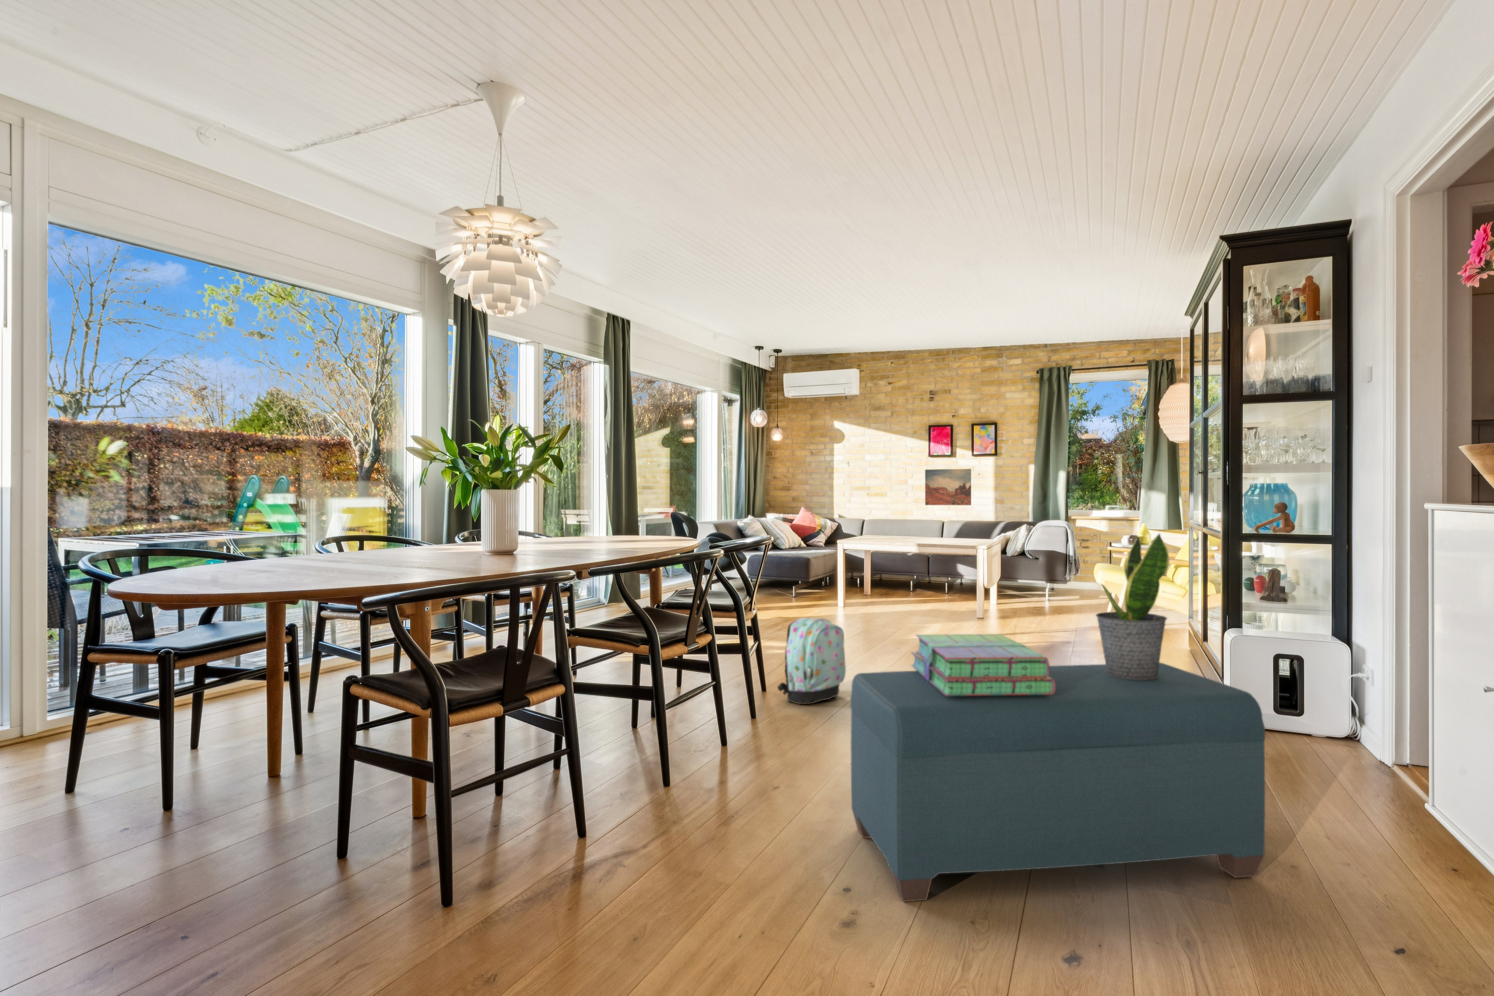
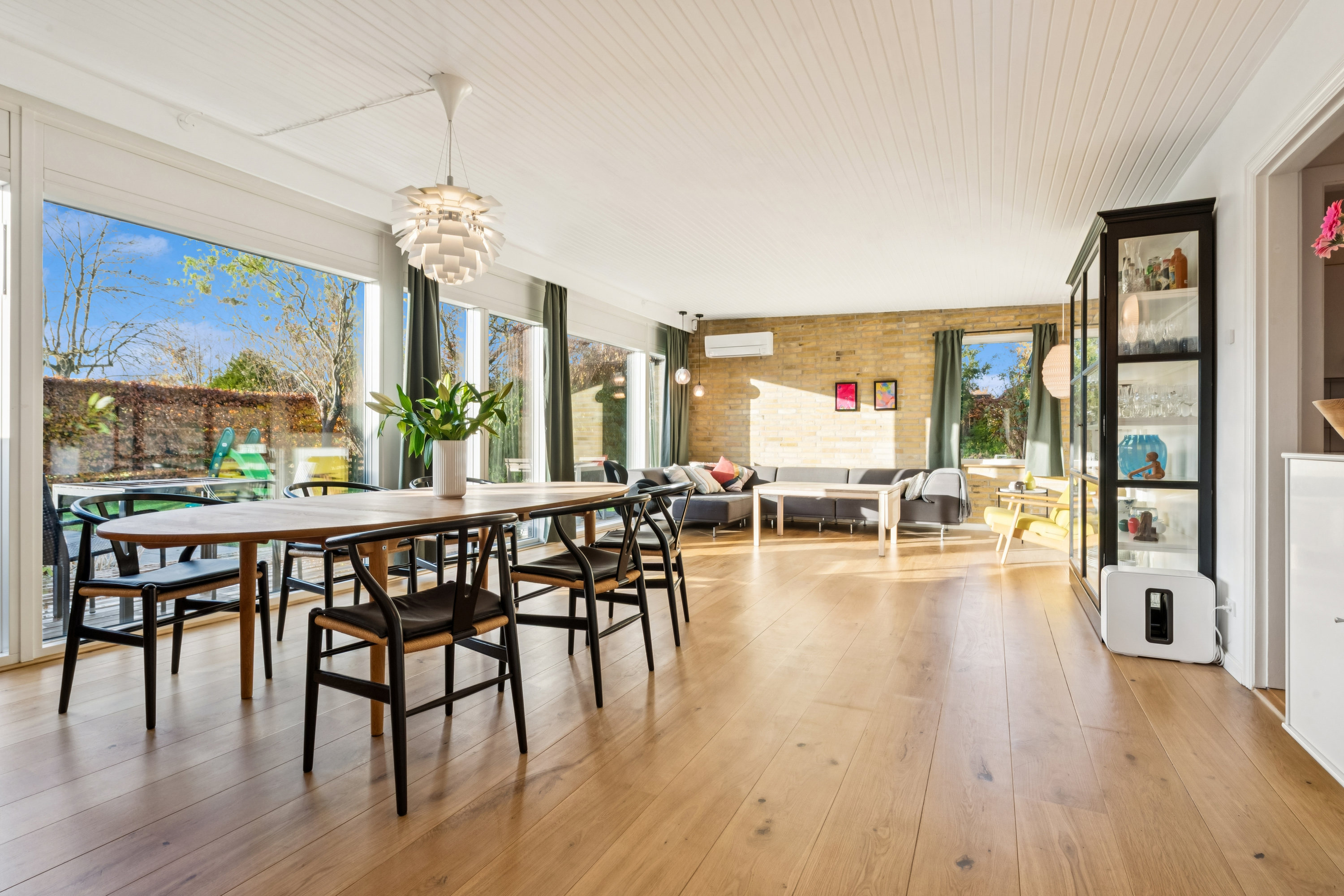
- wall art (948, 487)
- bench (1044, 766)
- potted plant (1131, 602)
- stack of books (977, 661)
- backpack (815, 658)
